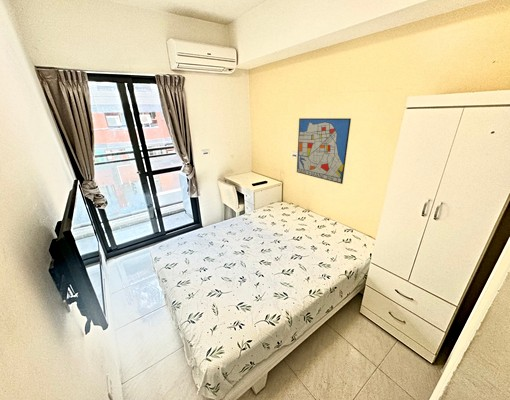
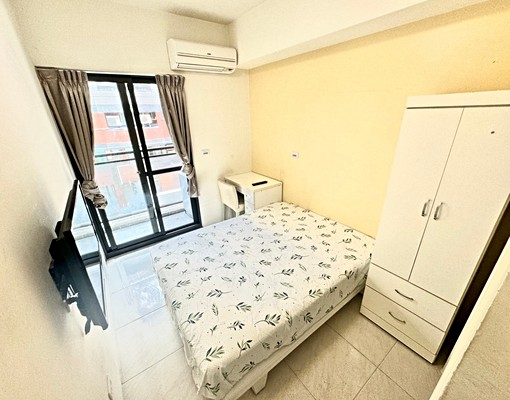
- wall art (319, 149)
